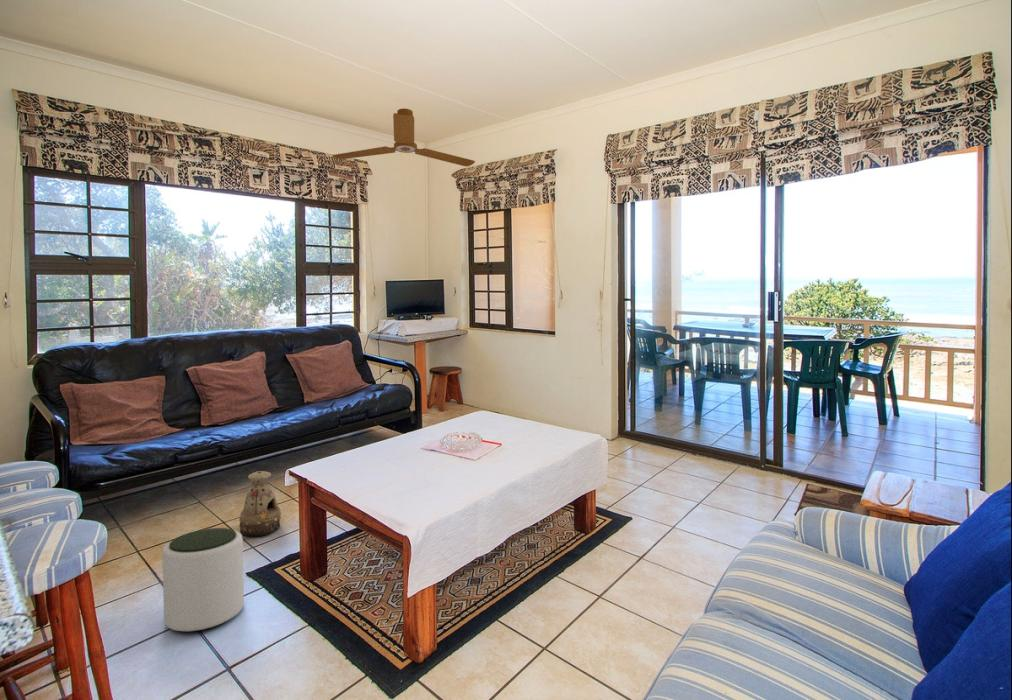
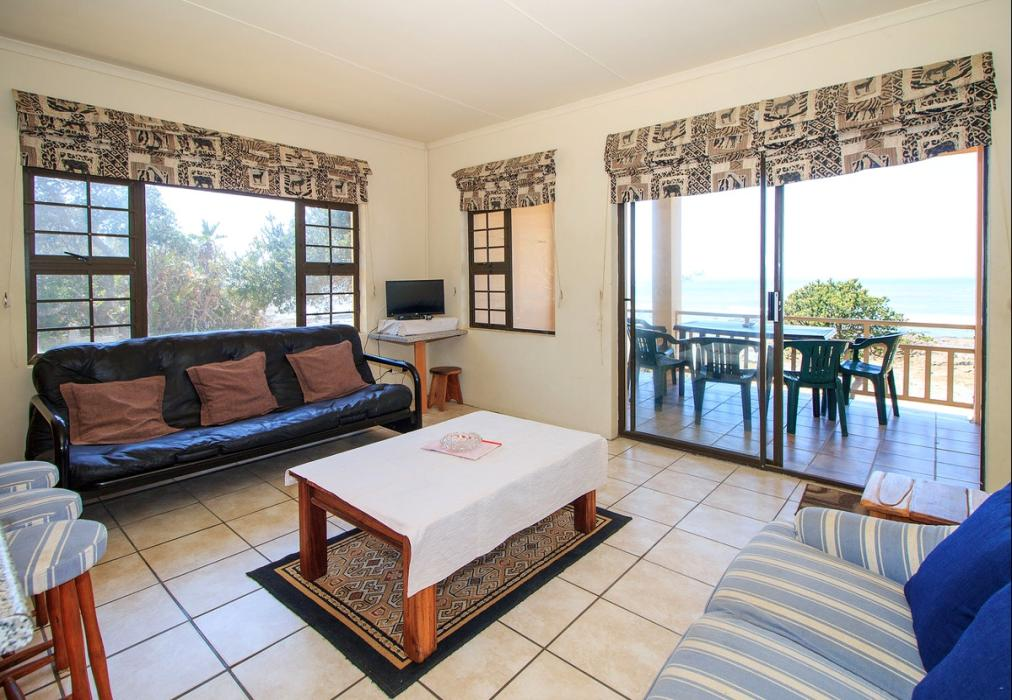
- ceiling fan (404, 124)
- lantern (259, 501)
- plant pot (204, 577)
